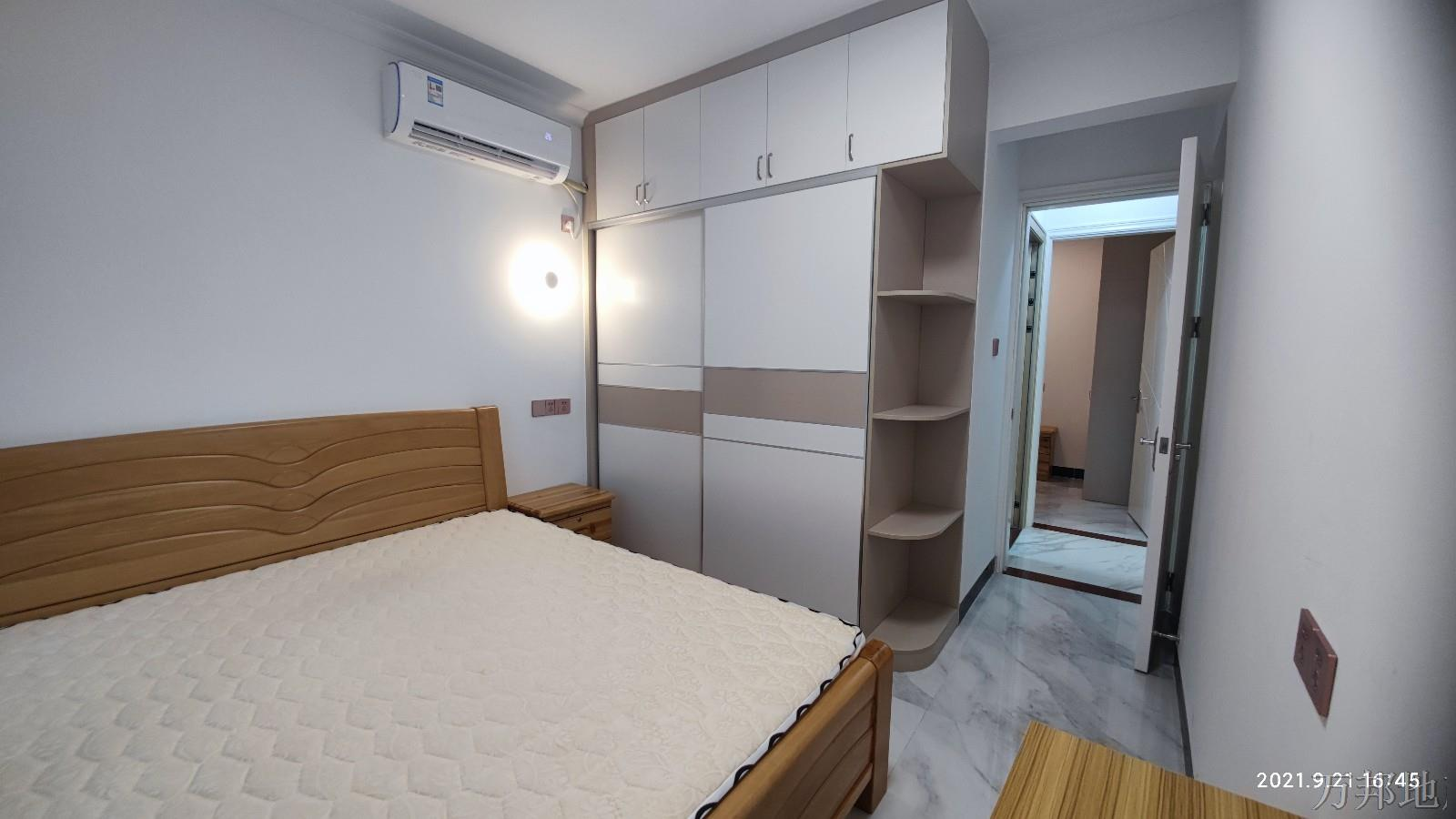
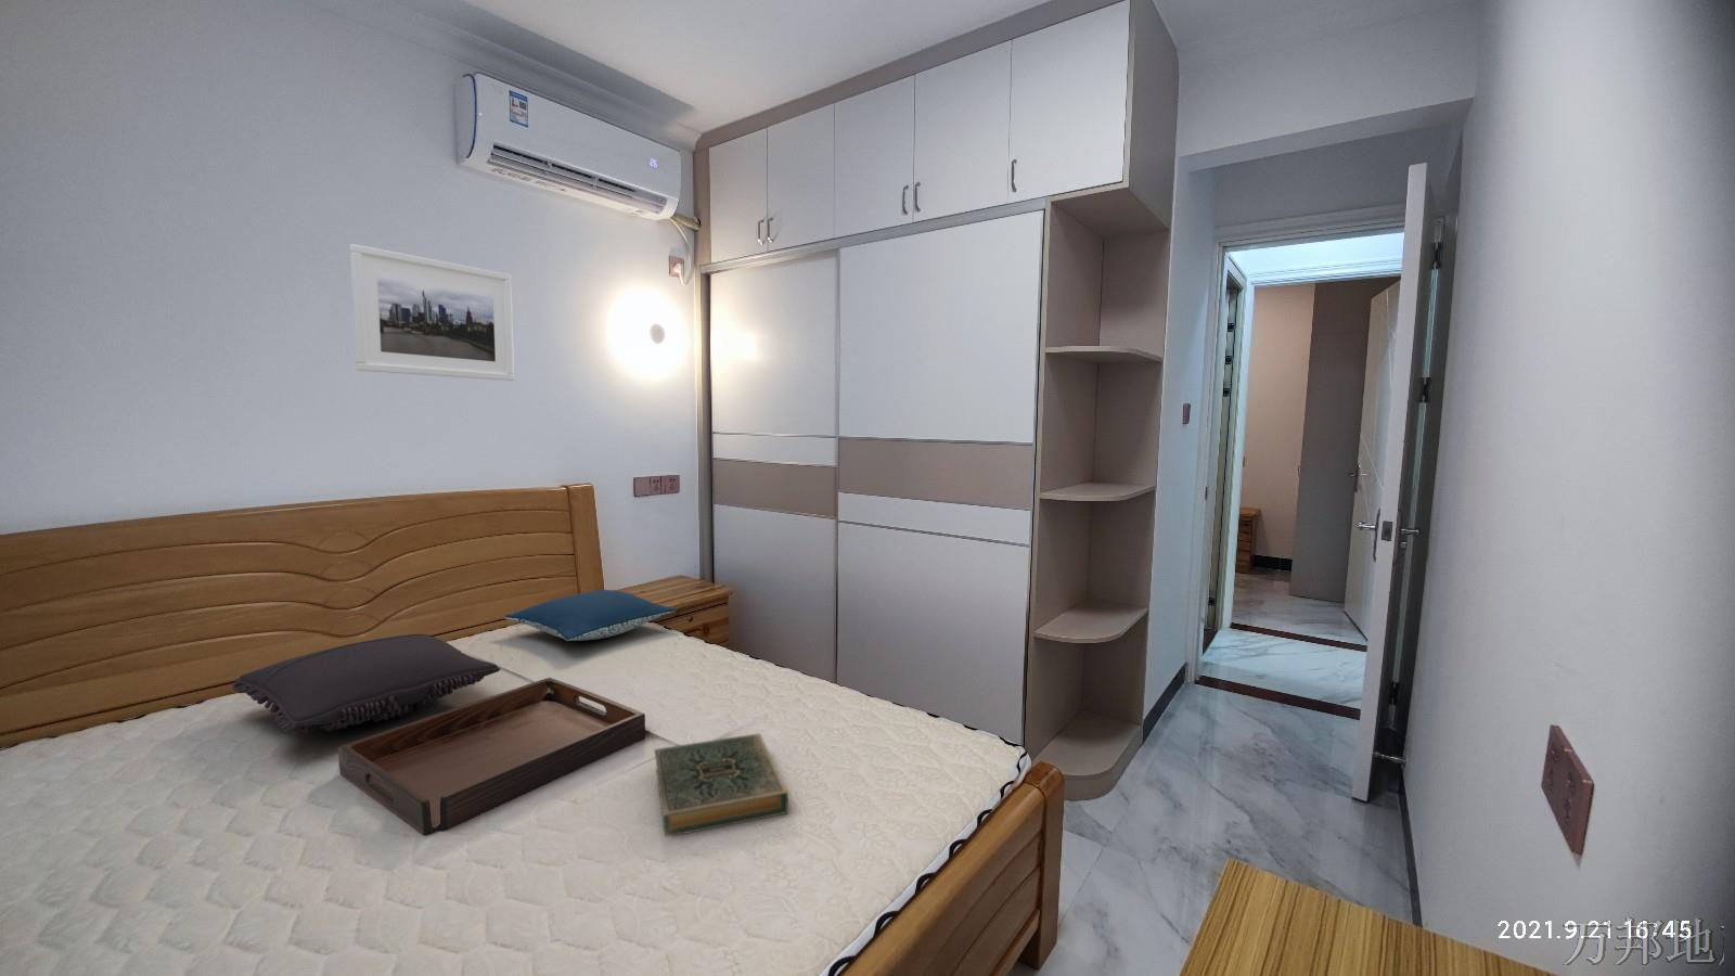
+ pillow (369, 678)
+ pillow (592, 613)
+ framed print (440, 318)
+ serving tray (500, 741)
+ hardback book (717, 779)
